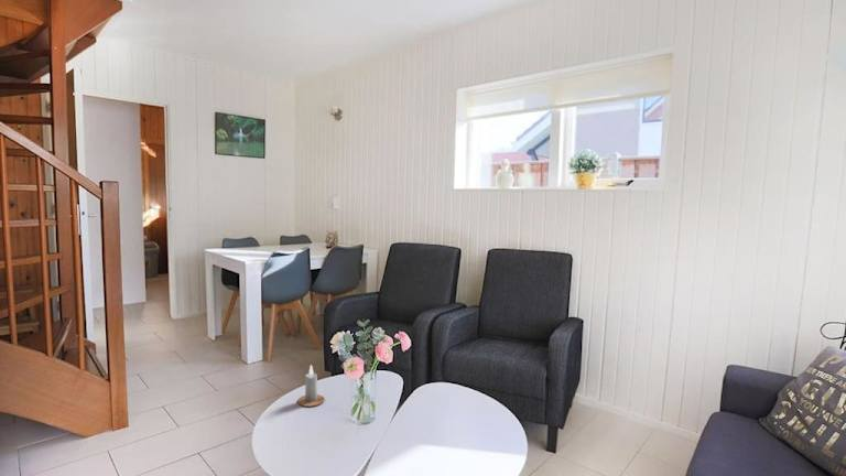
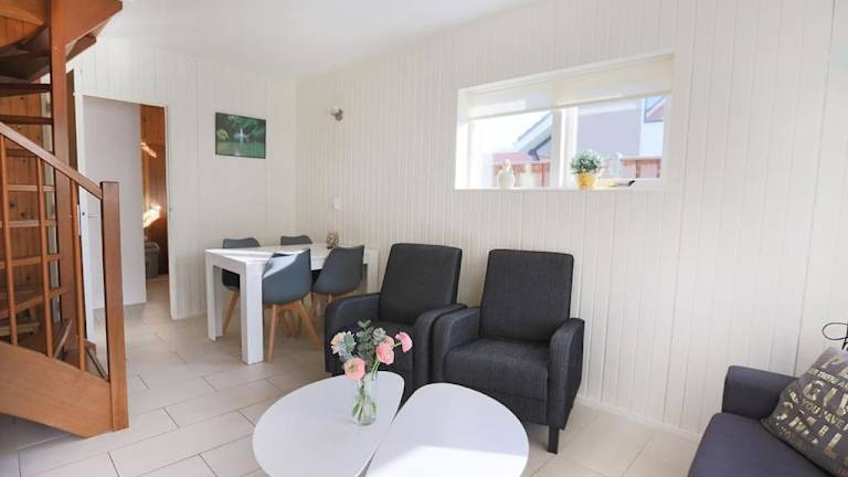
- candle (311, 382)
